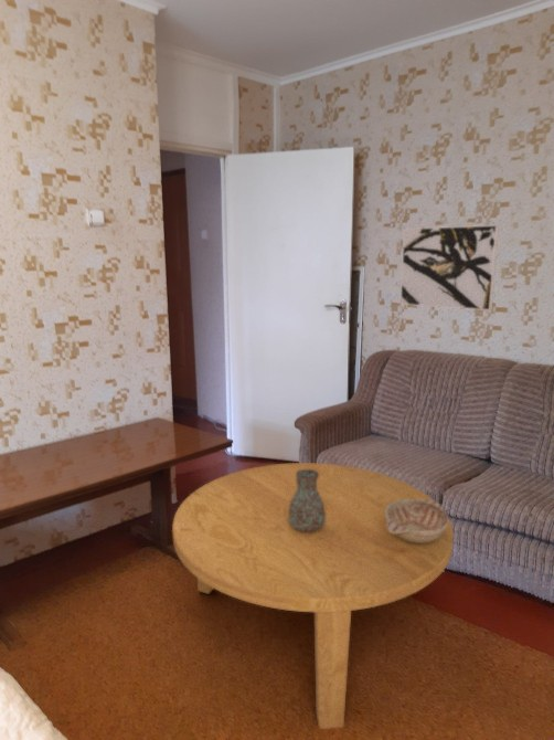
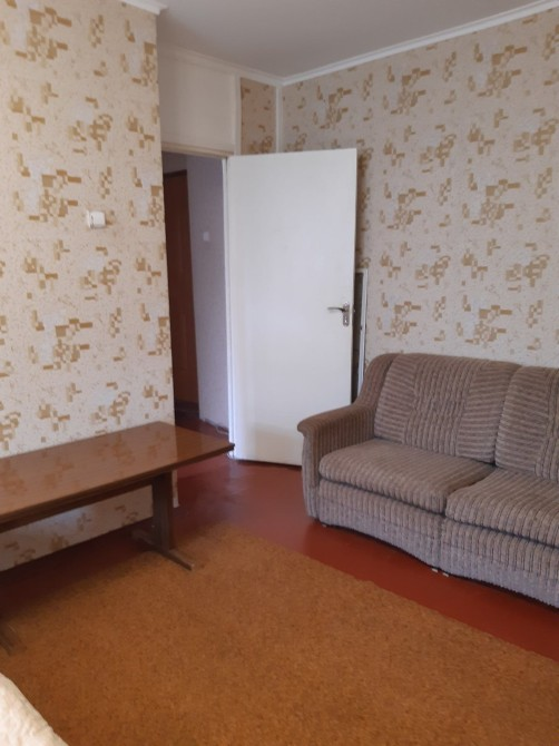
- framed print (446, 267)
- decorative vase (307, 499)
- decorative bowl (415, 524)
- coffee table (310, 568)
